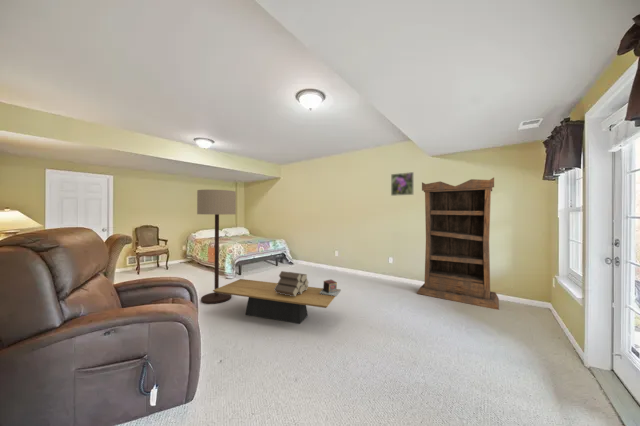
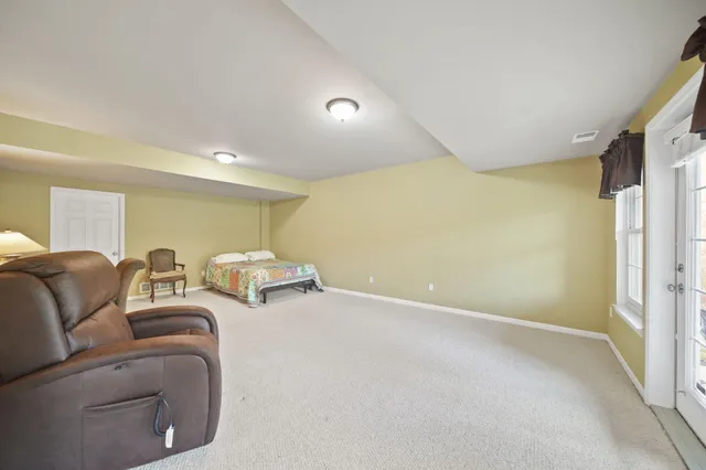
- bookshelf (456, 238)
- floor lamp (216, 244)
- decorative box (330, 286)
- coffee table (276, 302)
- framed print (402, 184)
- log pile (291, 281)
